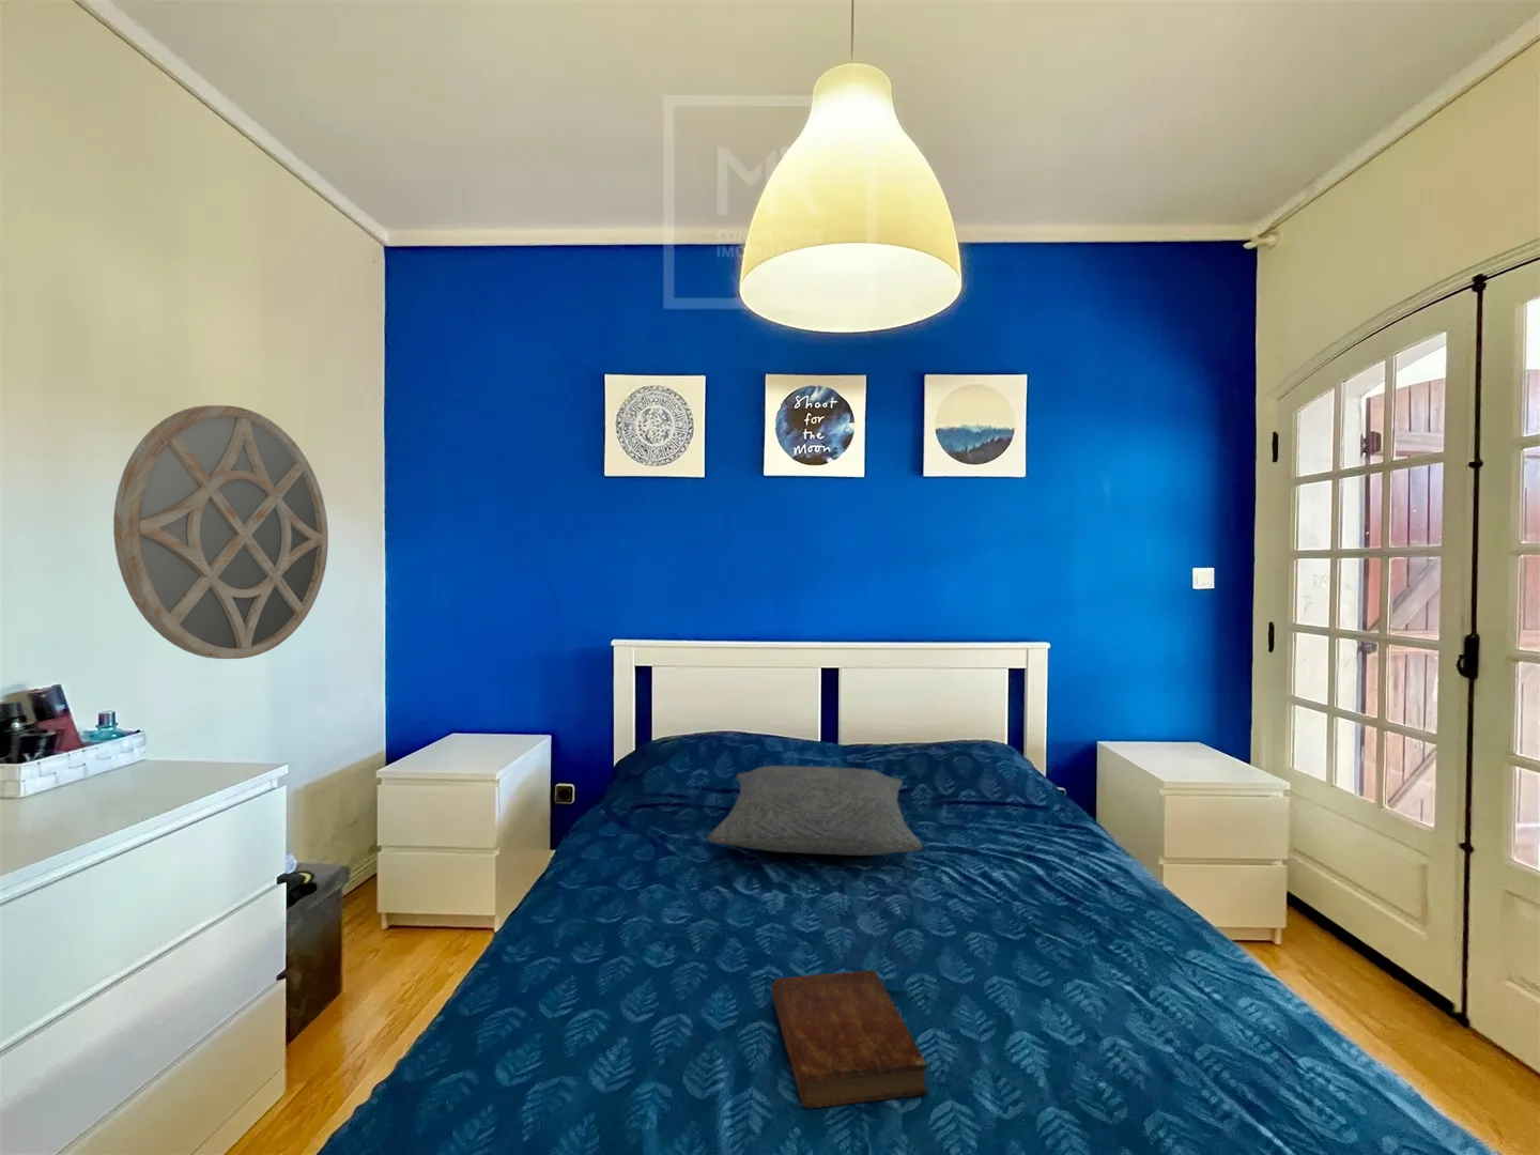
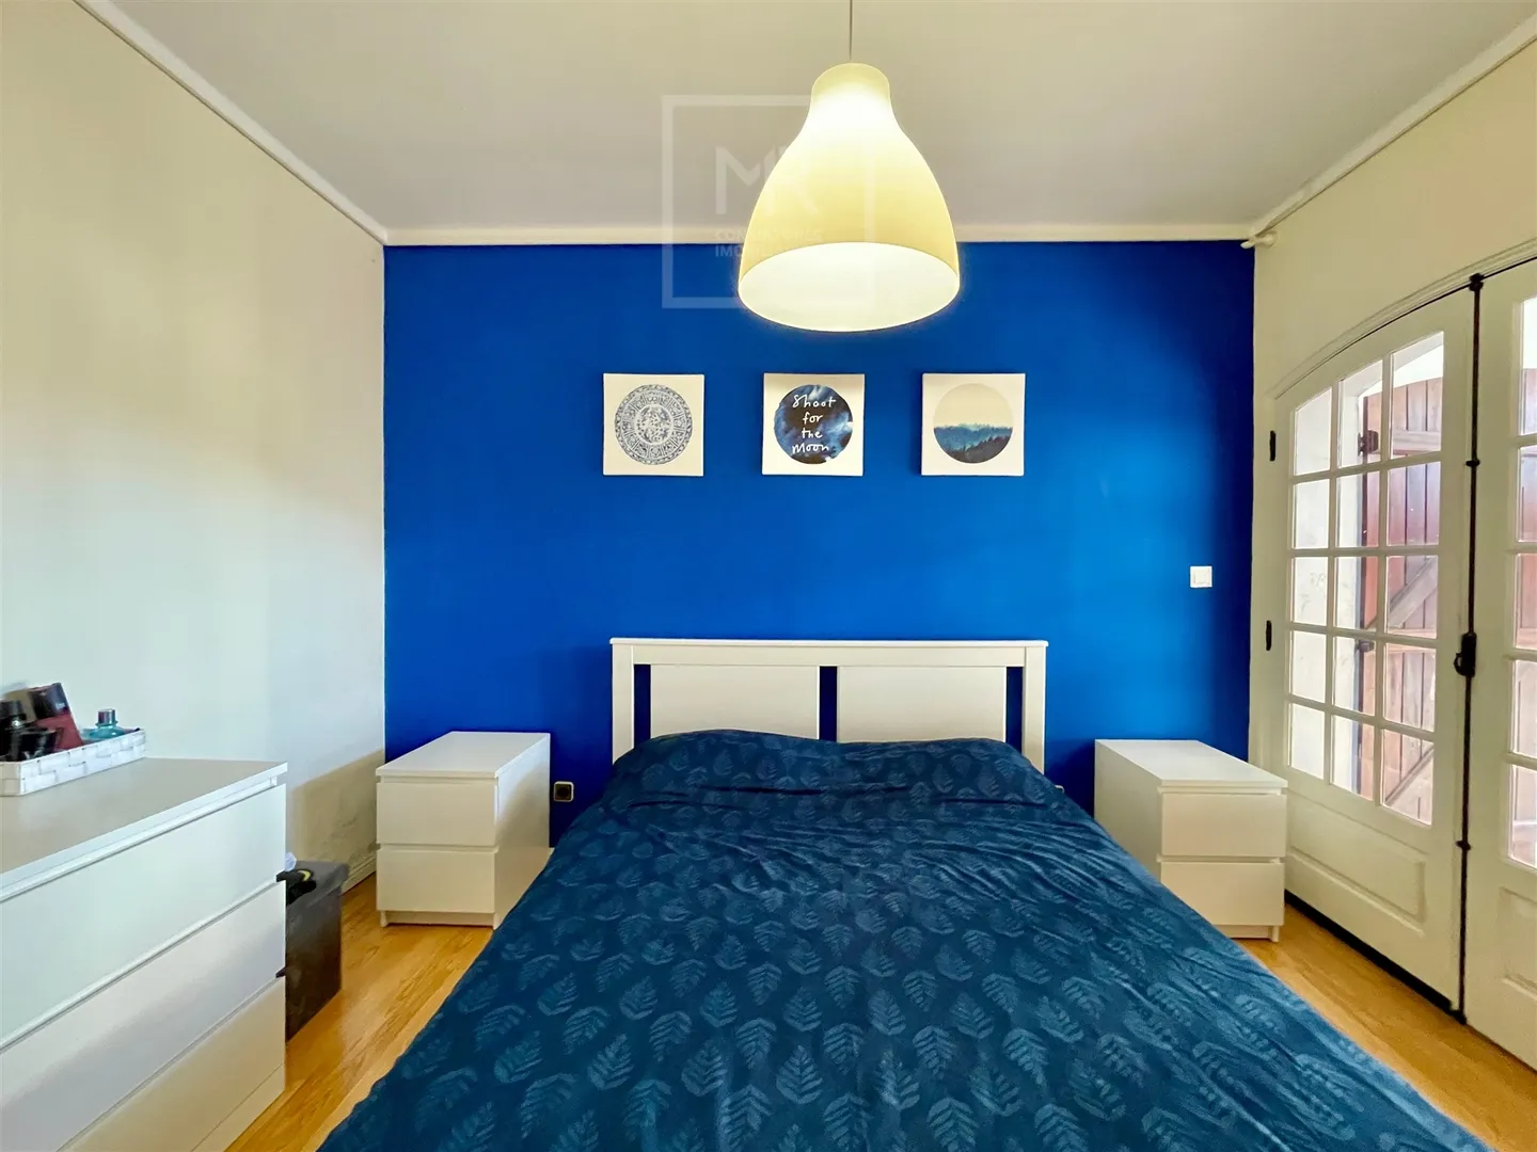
- home mirror (240, 533)
- pillow (816, 807)
- bible (842, 1031)
